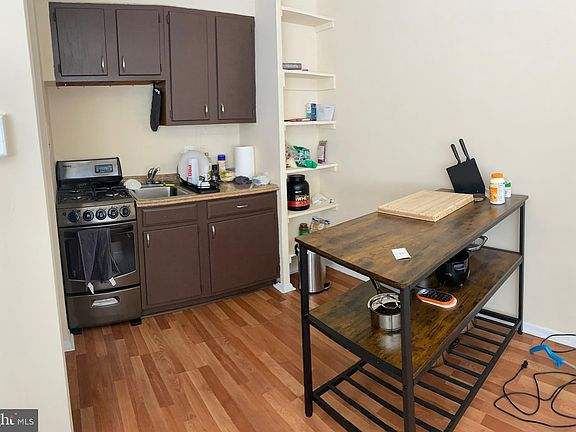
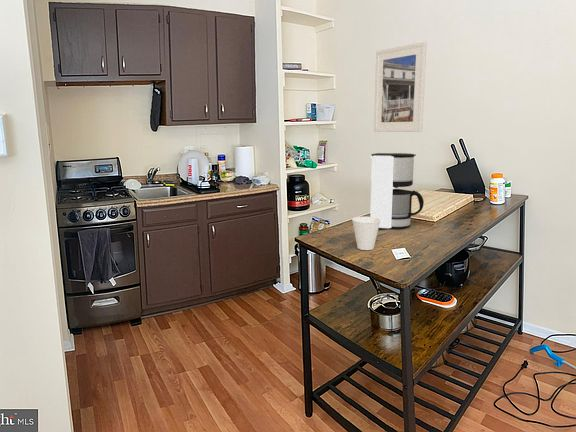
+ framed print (398, 90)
+ coffee maker (396, 190)
+ cup (365, 233)
